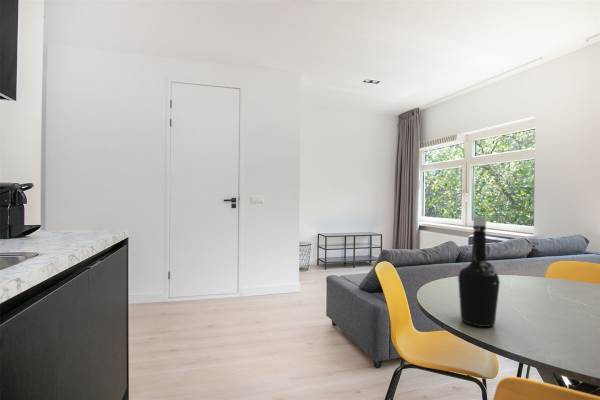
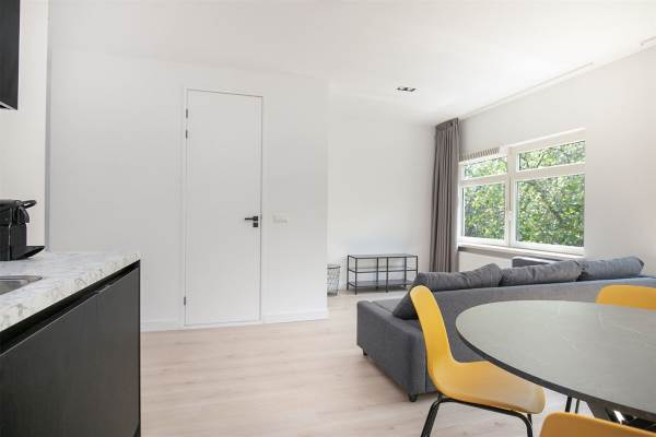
- bottle (478, 269)
